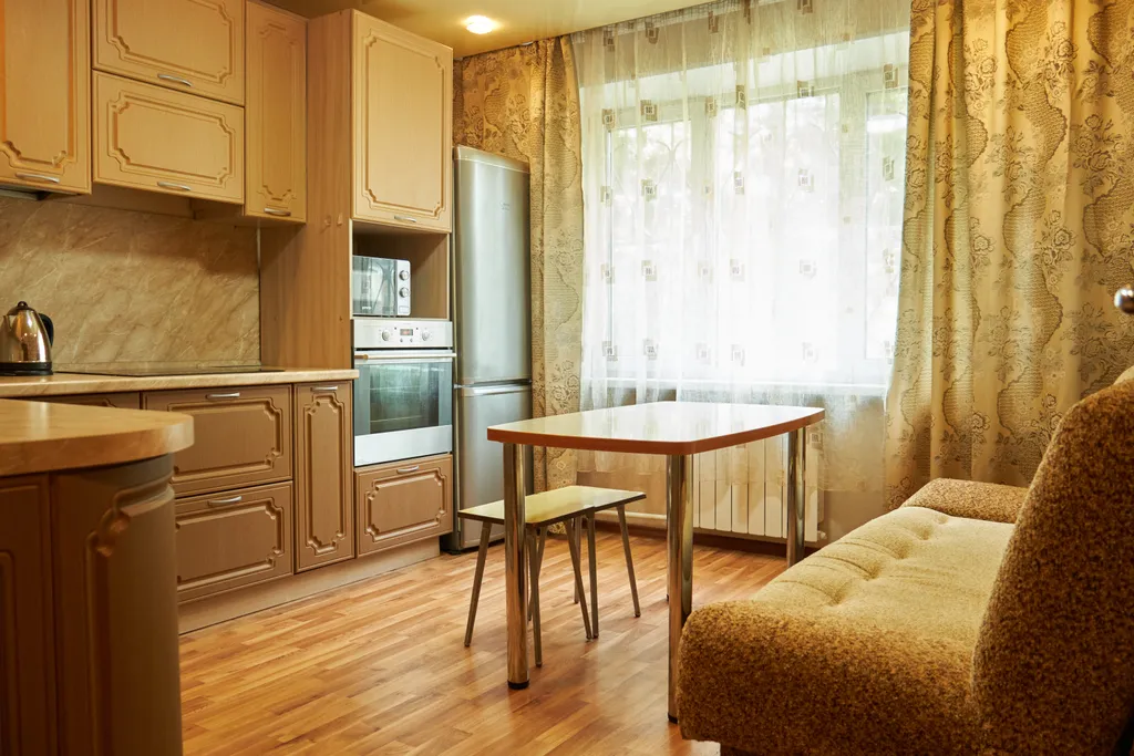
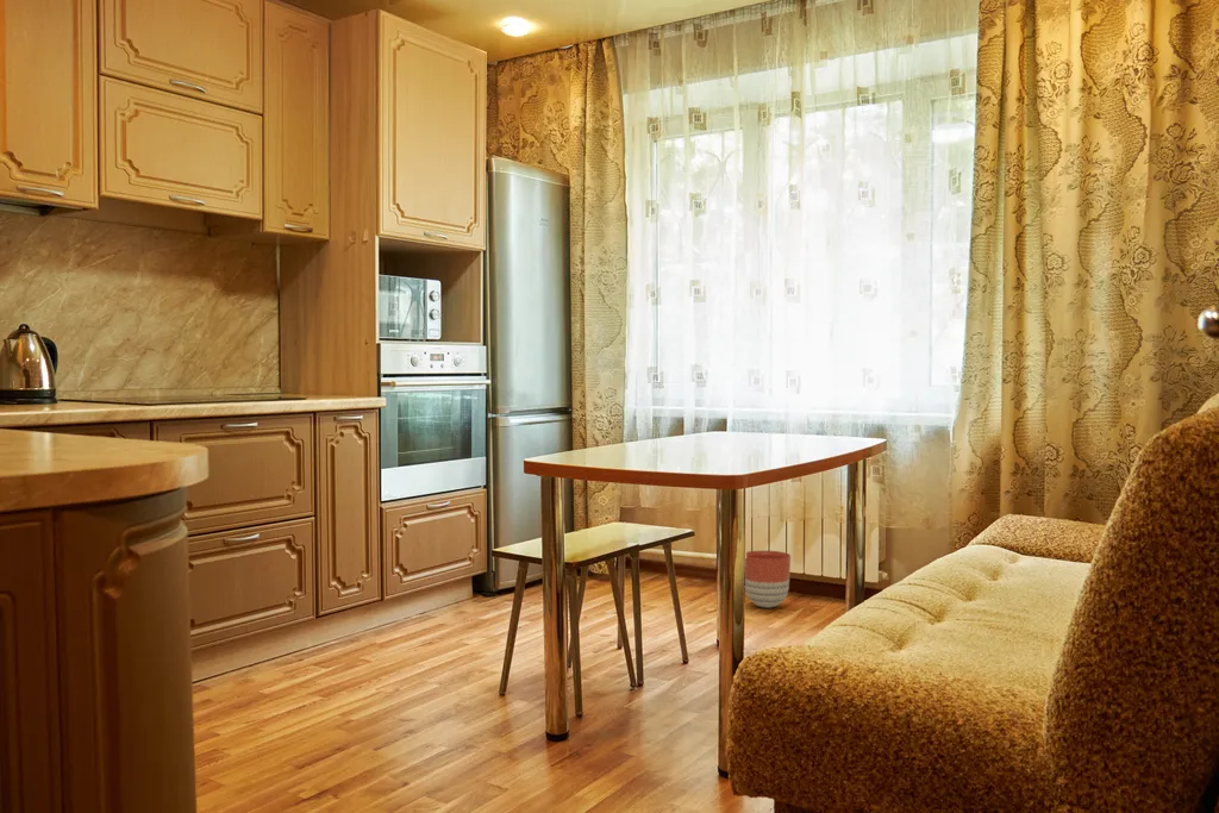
+ planter (767, 580)
